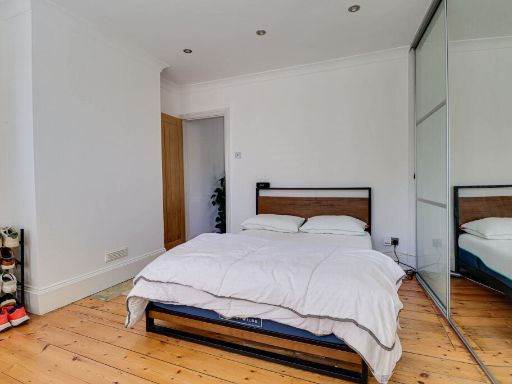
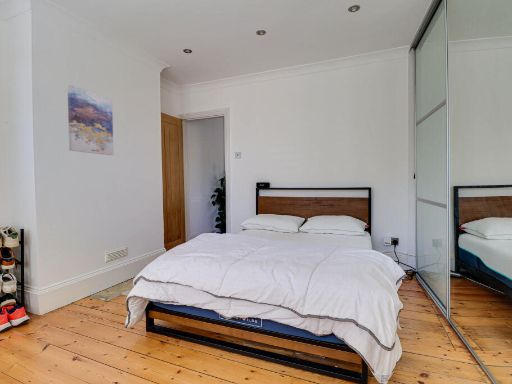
+ wall art (92, 122)
